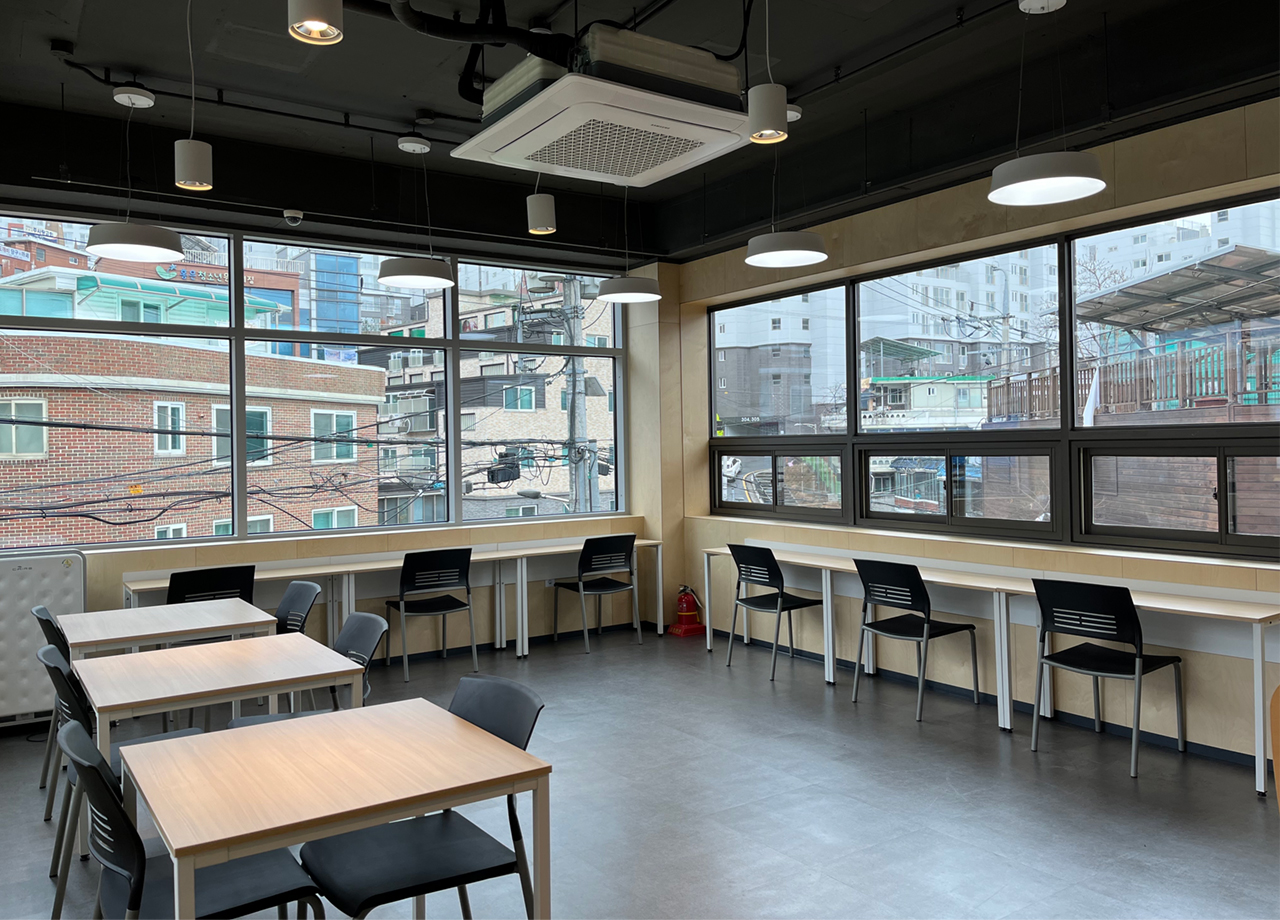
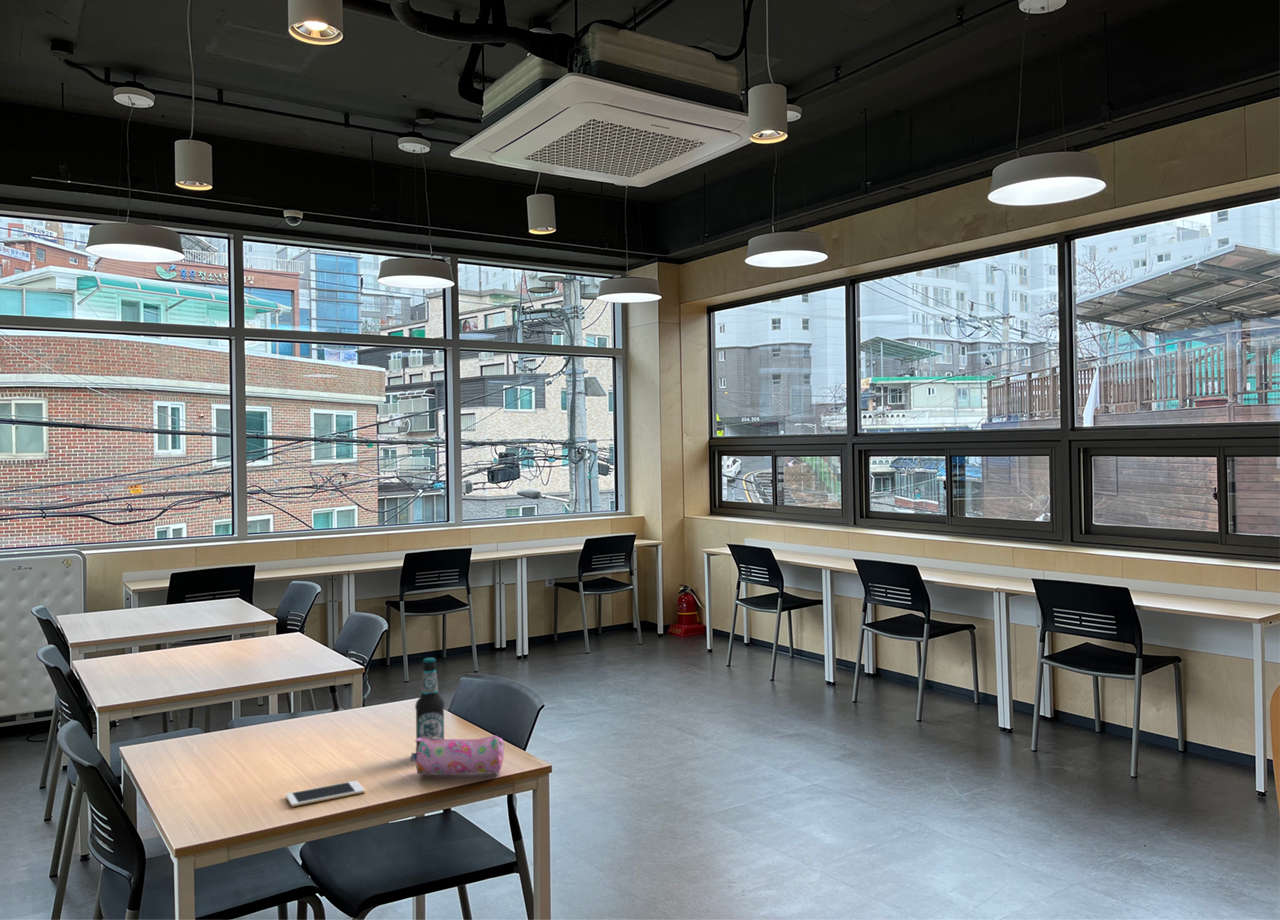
+ cell phone (325, 793)
+ pencil case (459, 755)
+ bottle (429, 707)
